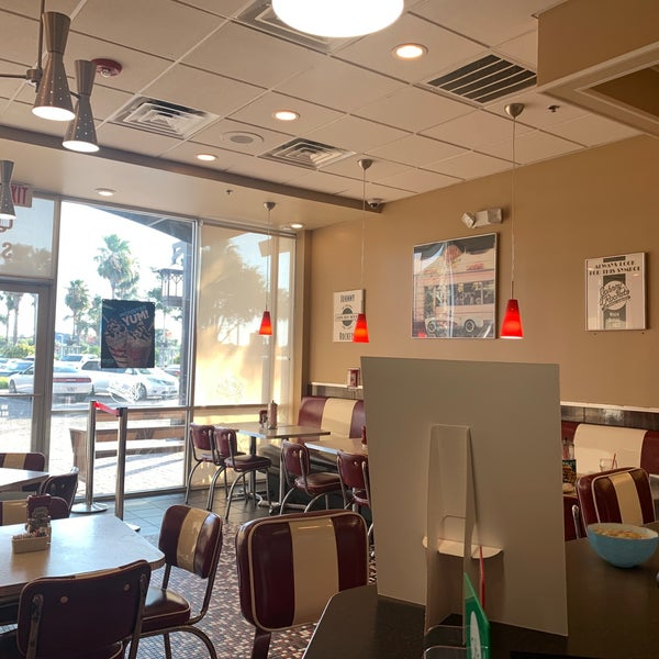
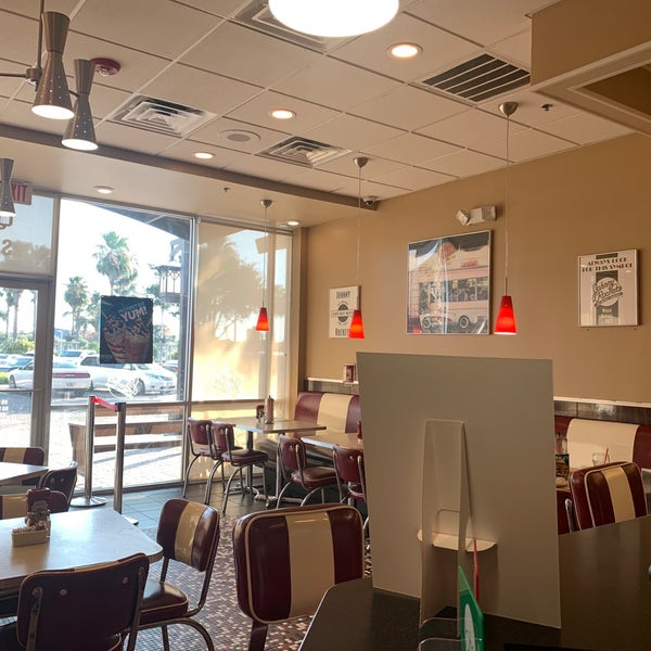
- cereal bowl (622, 547)
